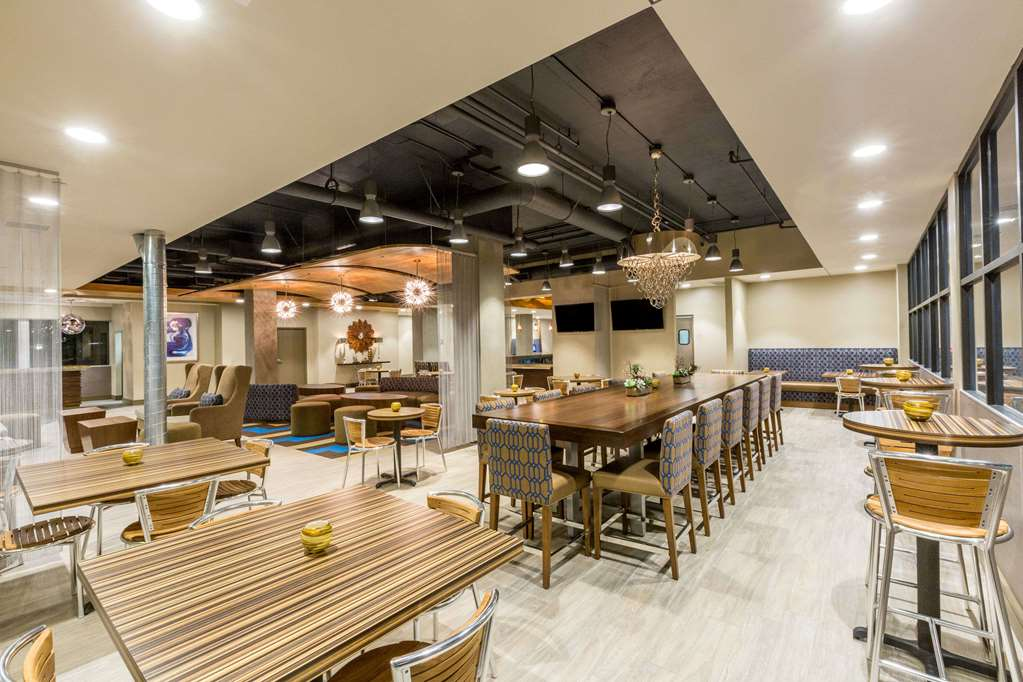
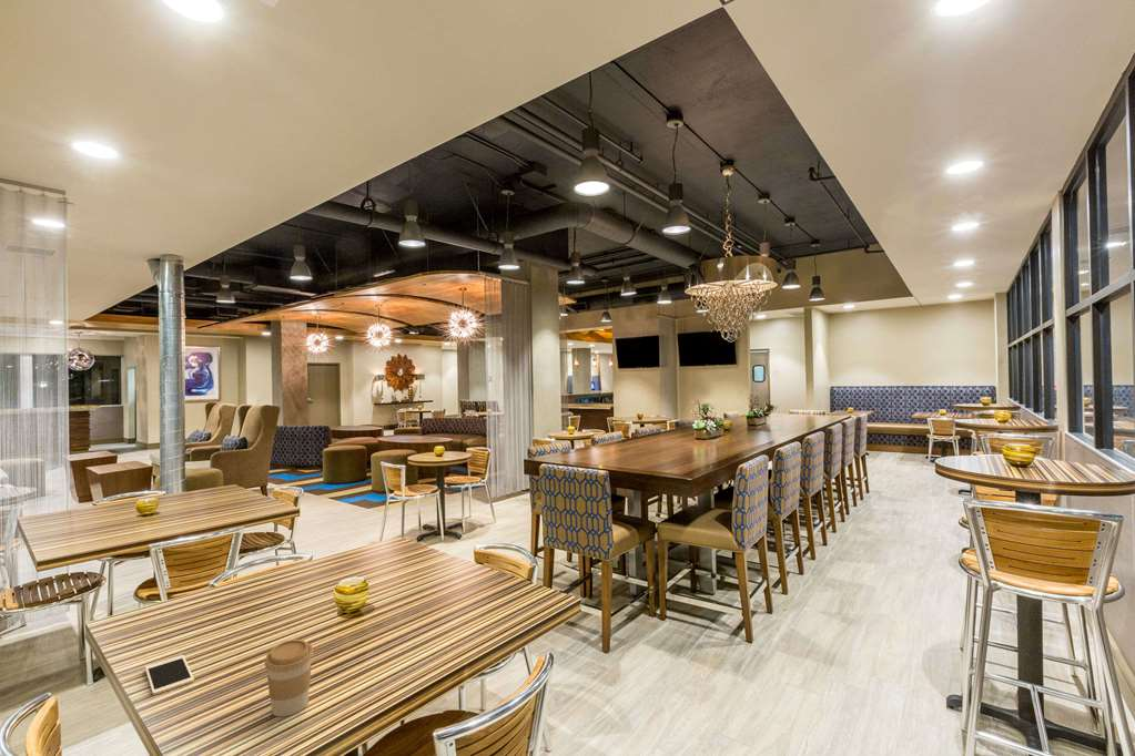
+ coffee cup (290, 676)
+ cell phone (169, 673)
